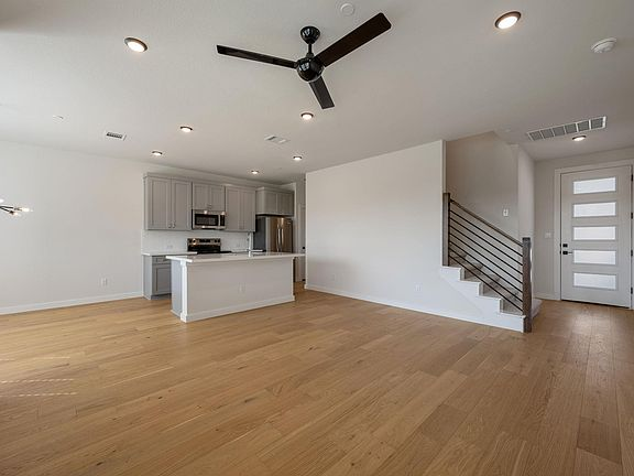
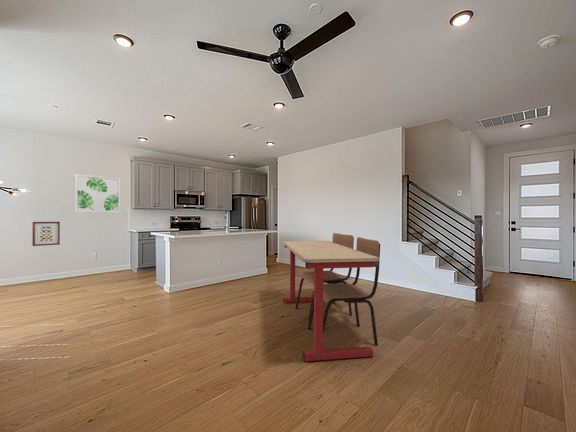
+ wall art (46, 233)
+ school desk (325, 279)
+ wall art (98, 194)
